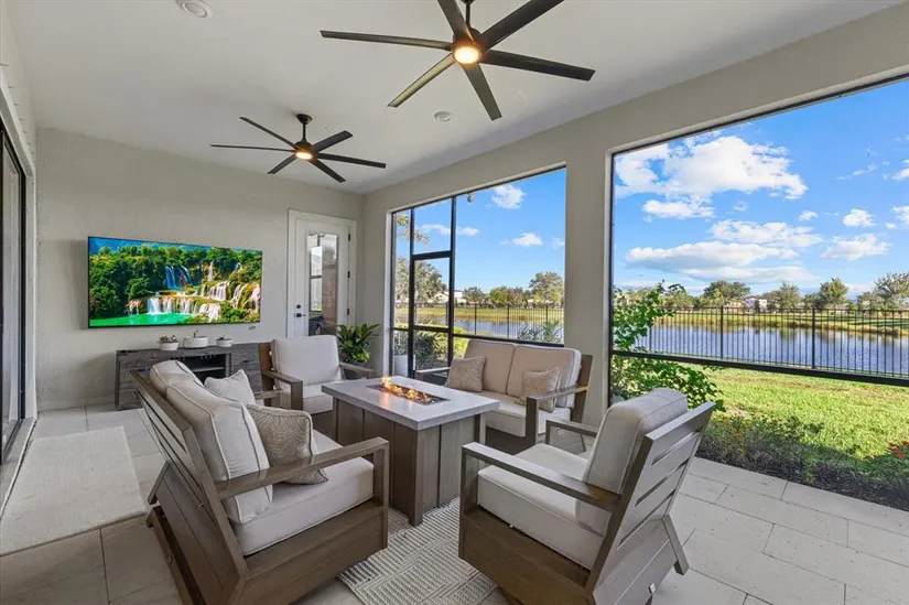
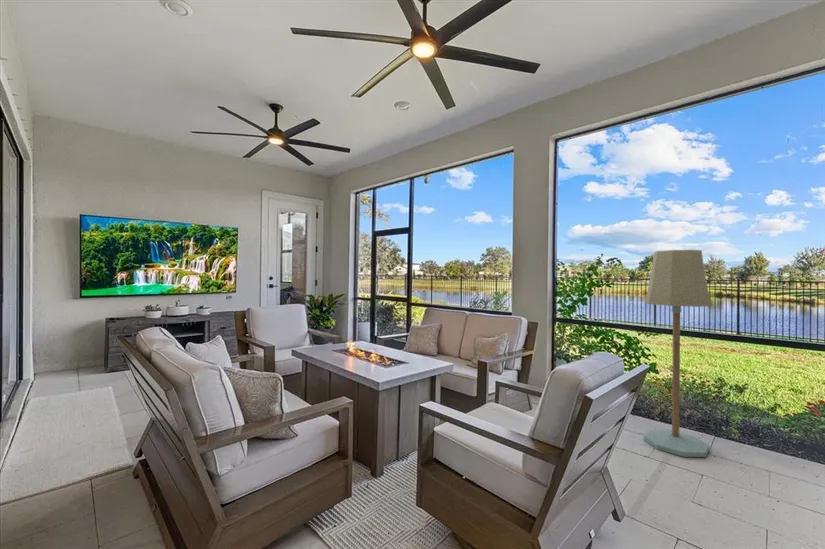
+ floor lamp (676, 347)
